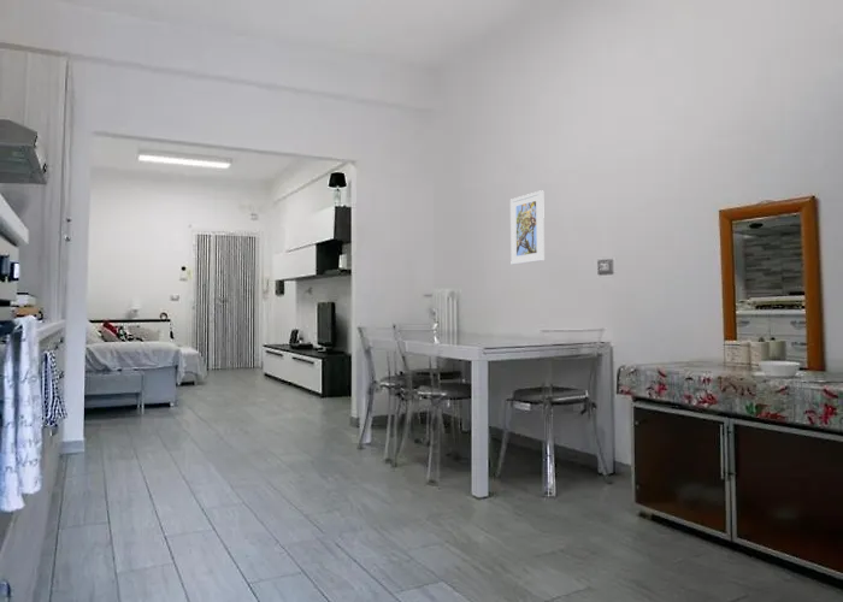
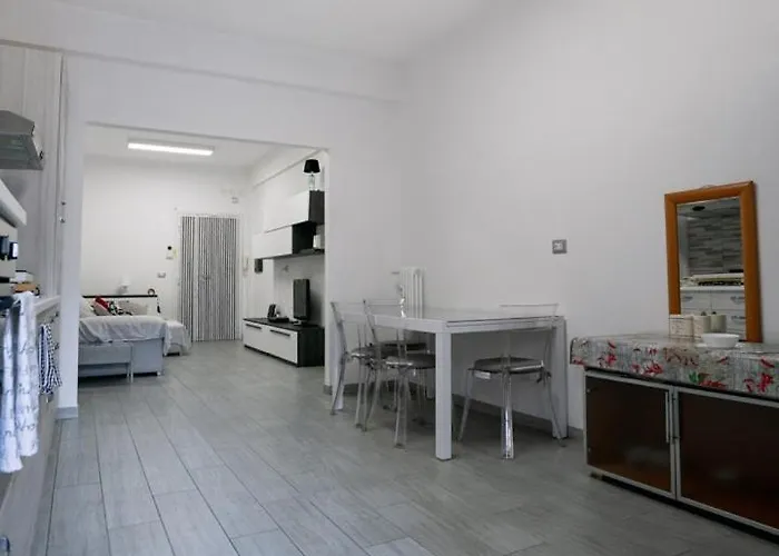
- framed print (526, 229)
